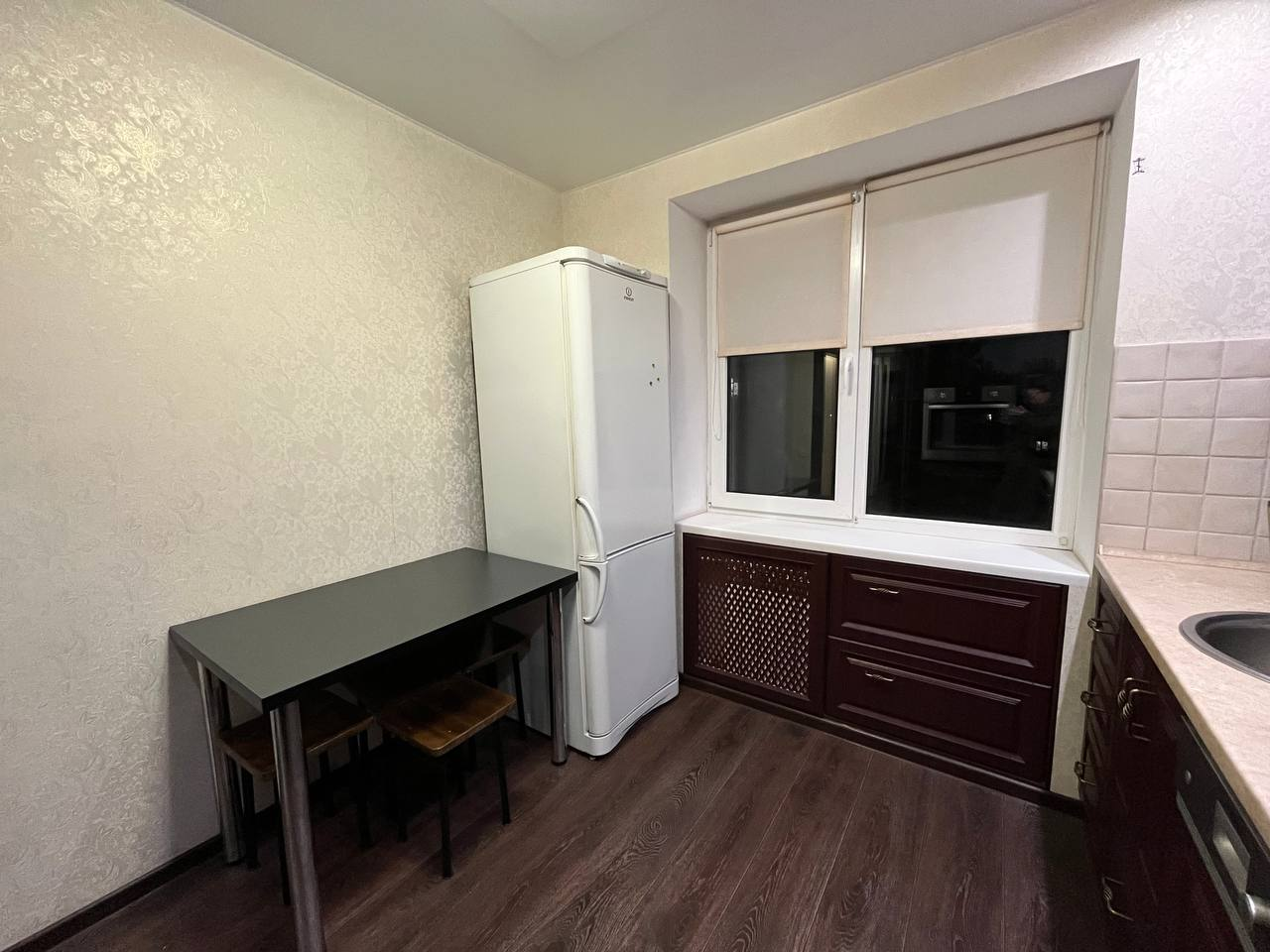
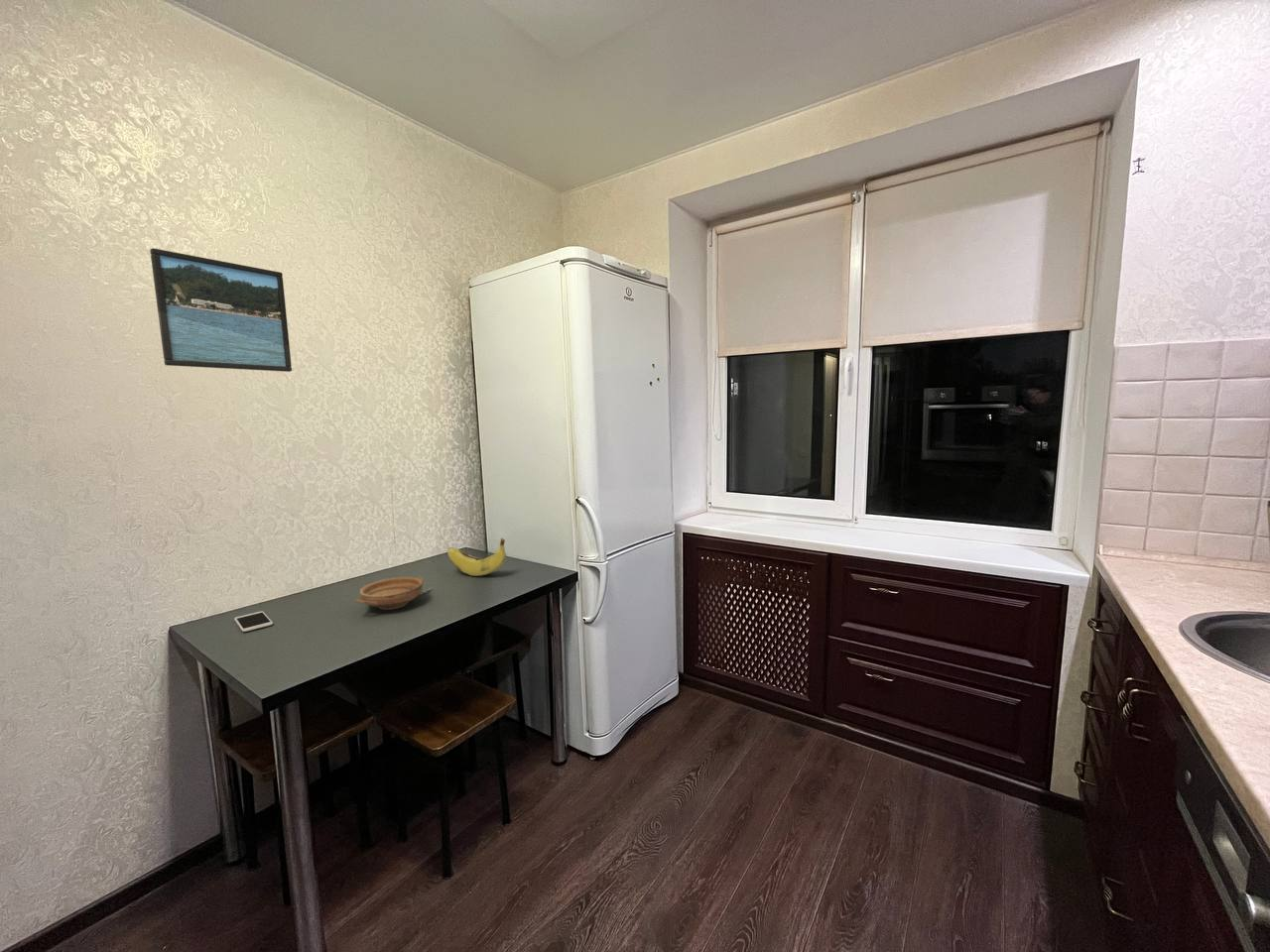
+ bowl (397, 593)
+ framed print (227, 315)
+ banana (476, 557)
+ smartphone (253, 621)
